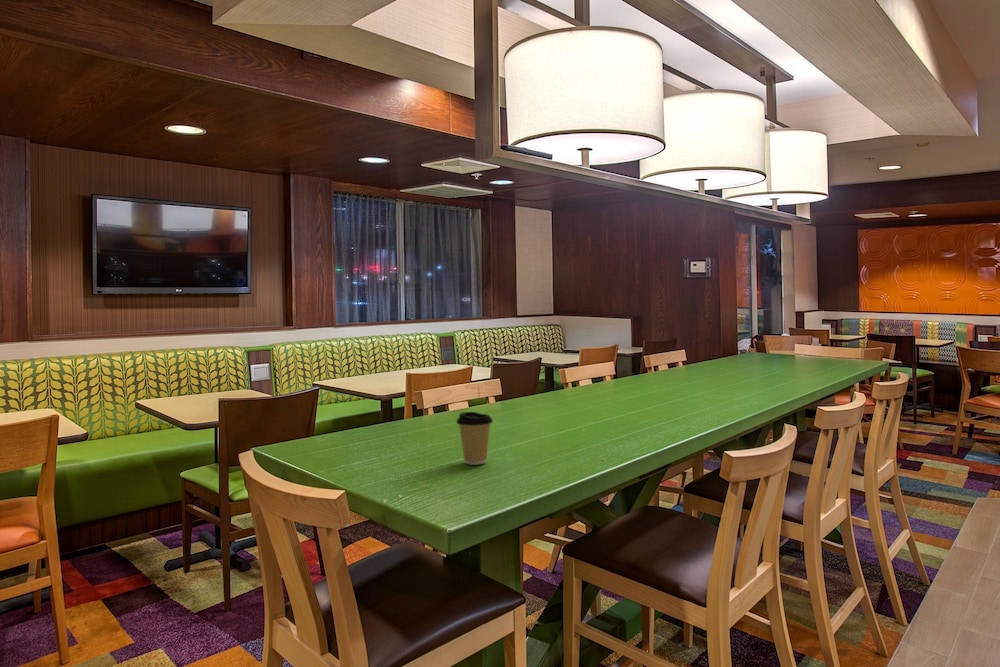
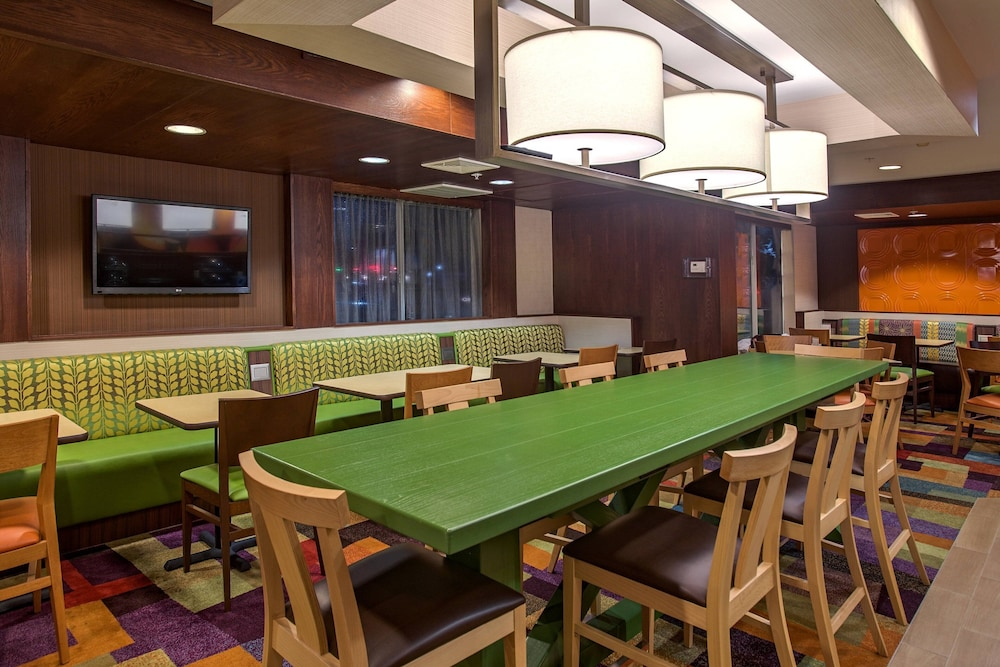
- coffee cup (475, 438)
